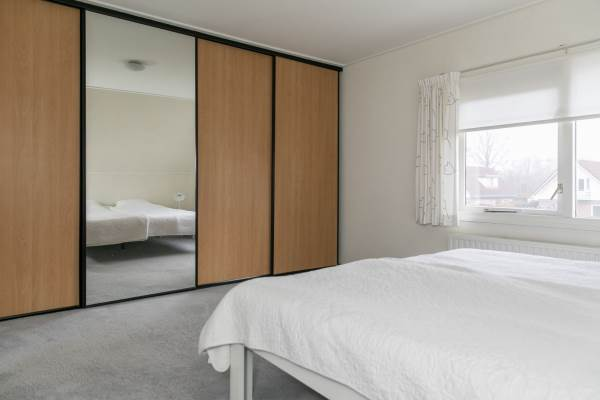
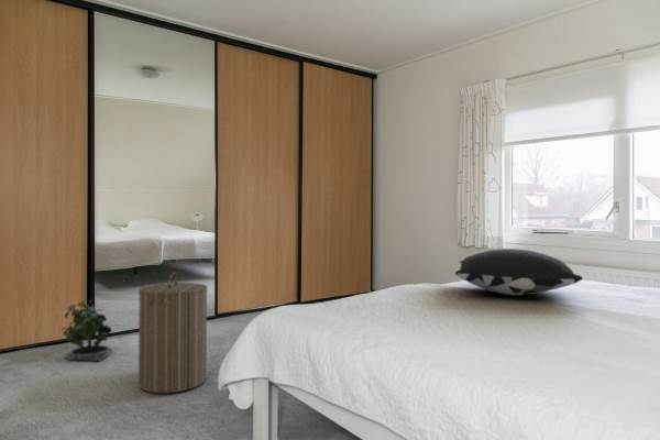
+ pillow (512, 270)
+ laundry hamper (173, 327)
+ potted plant (87, 327)
